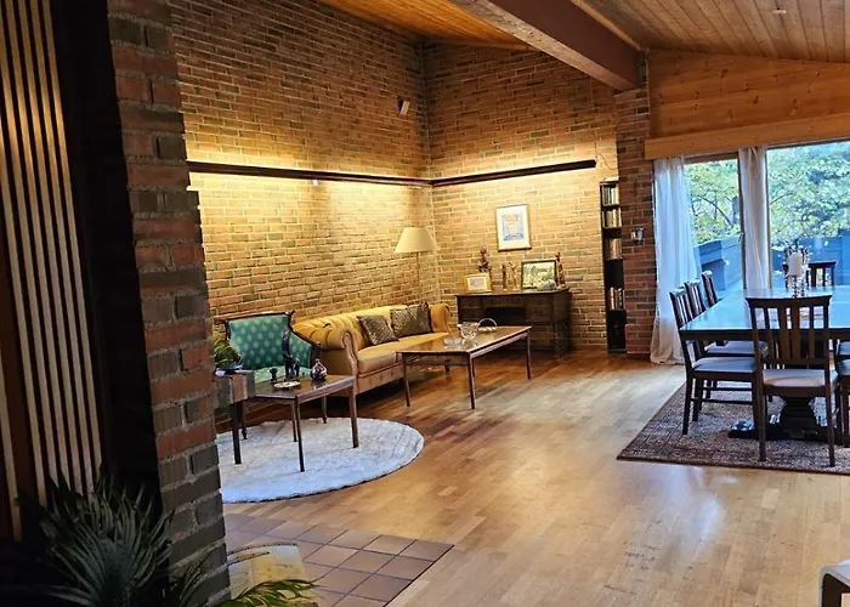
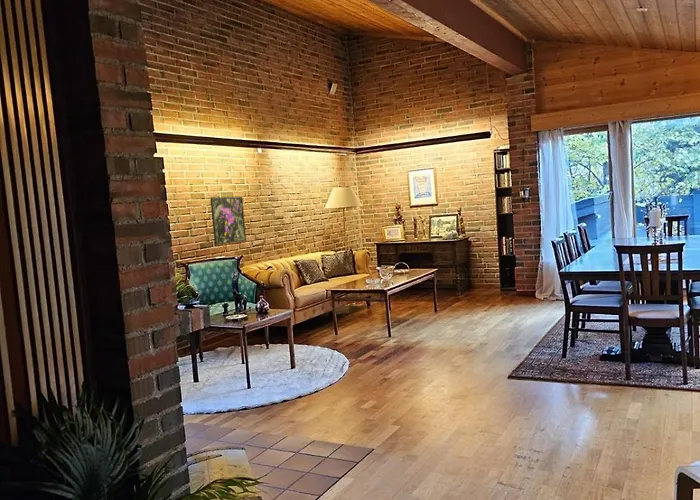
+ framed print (228, 220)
